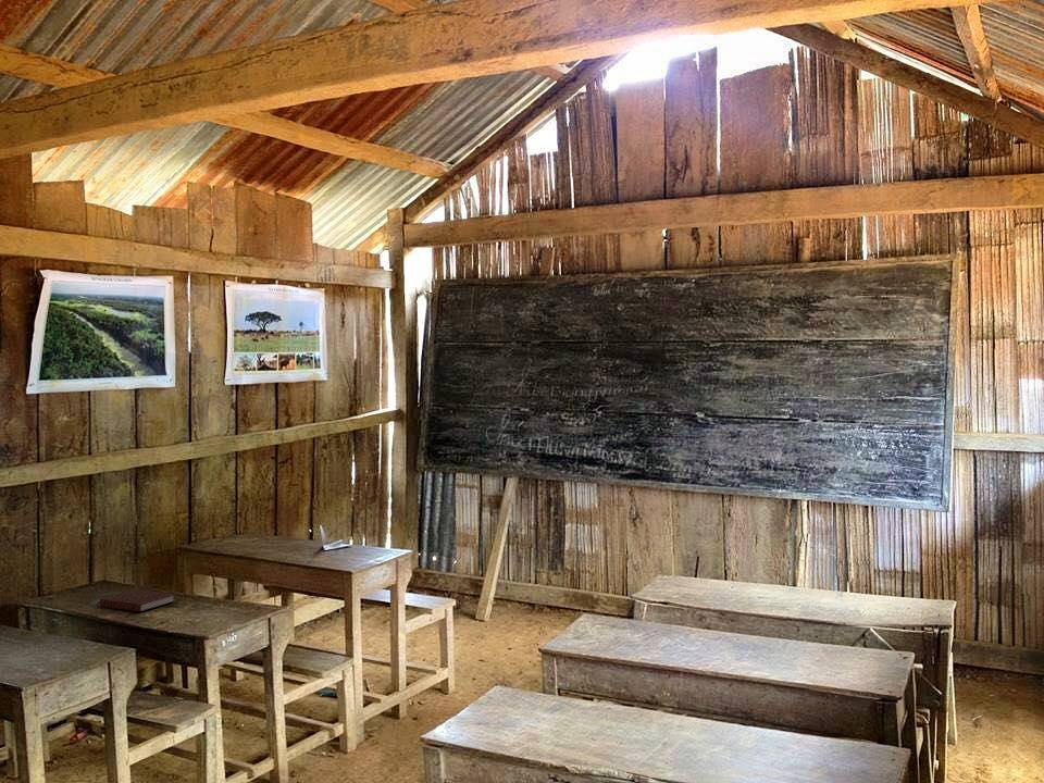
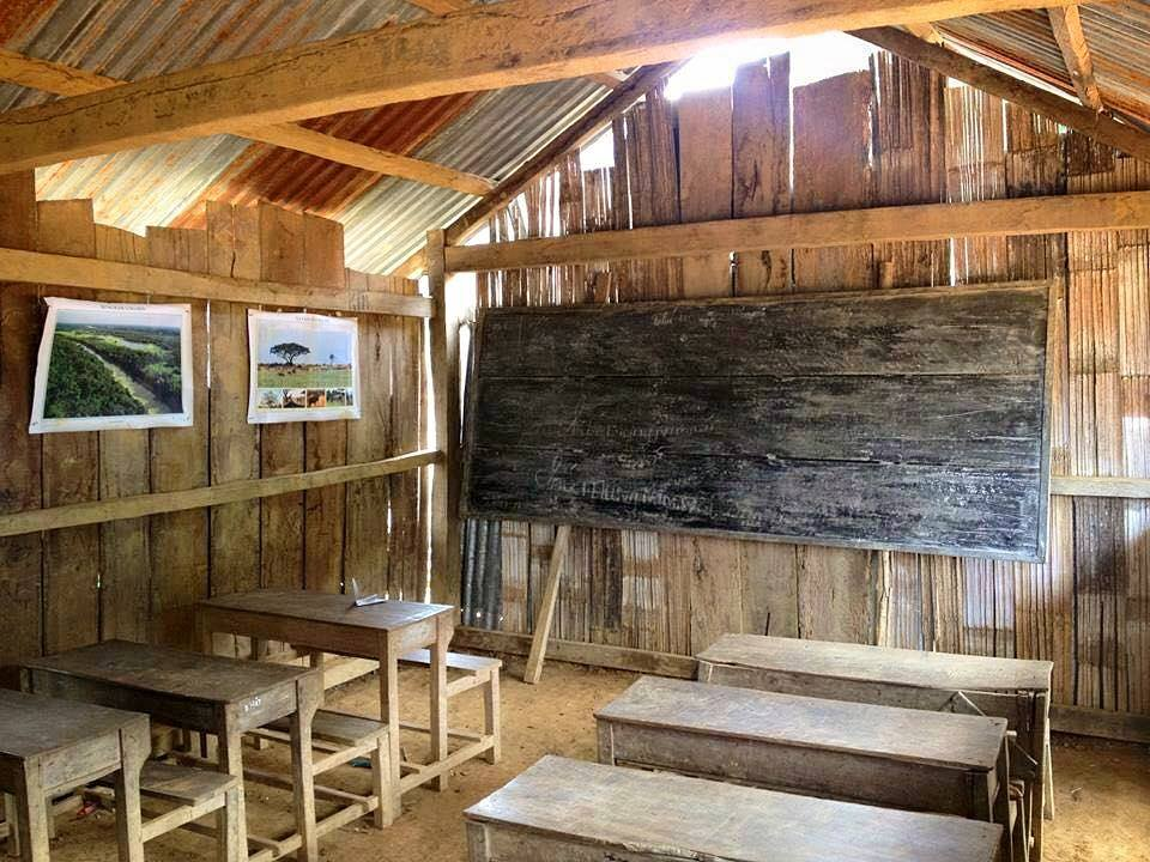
- notebook (137, 600)
